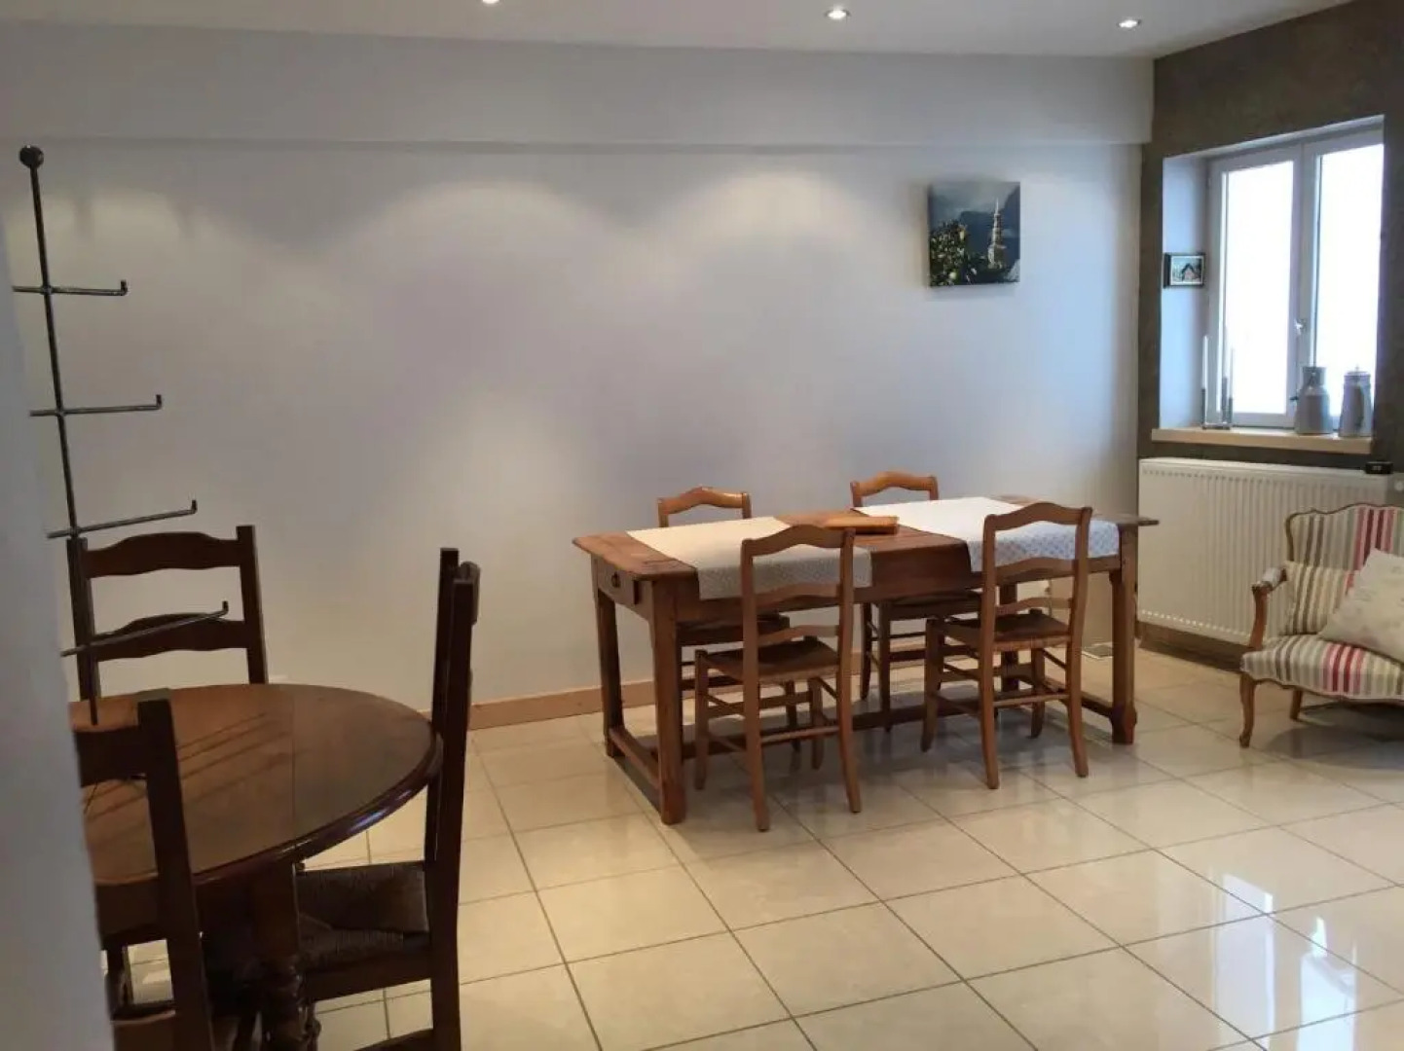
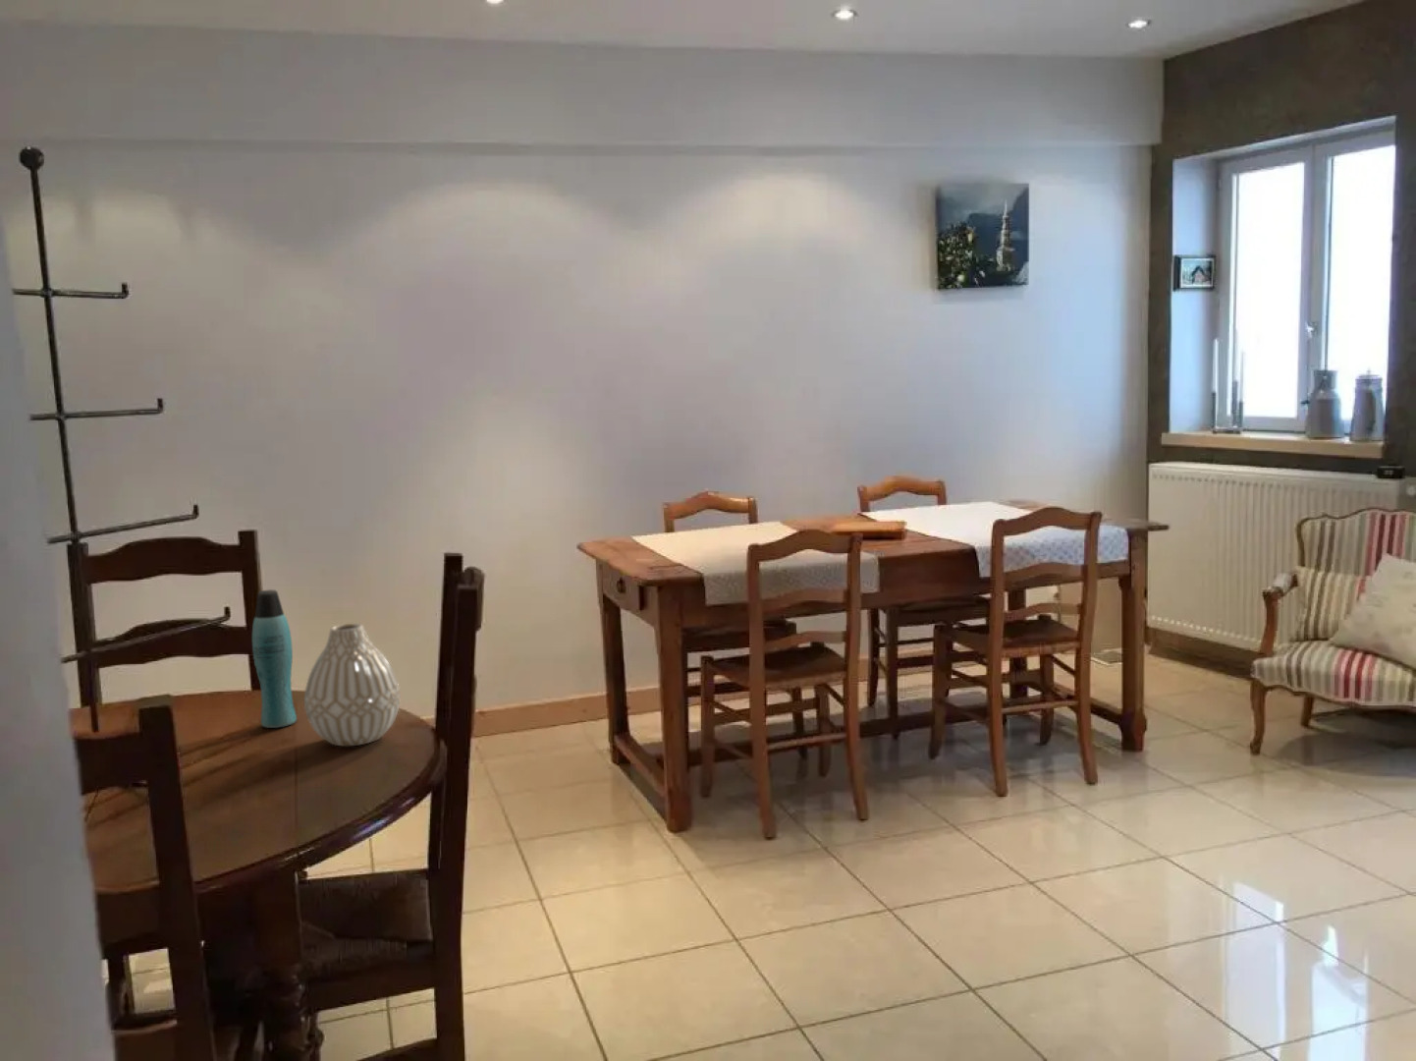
+ bottle (273, 658)
+ vase (351, 683)
